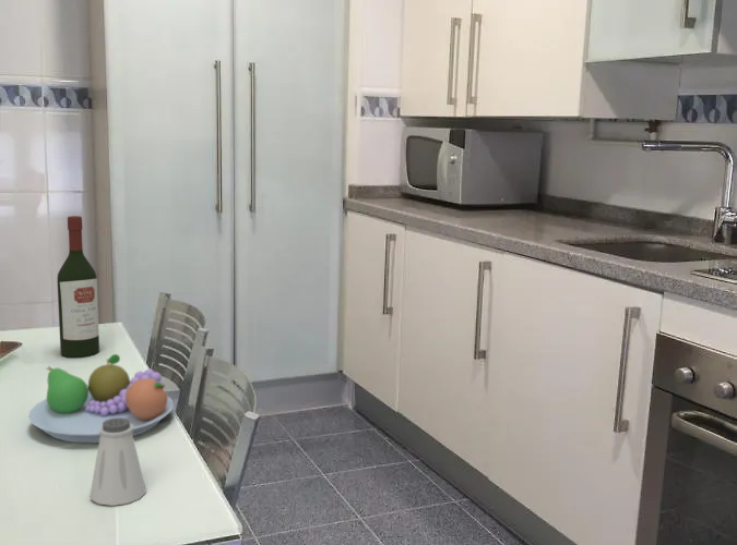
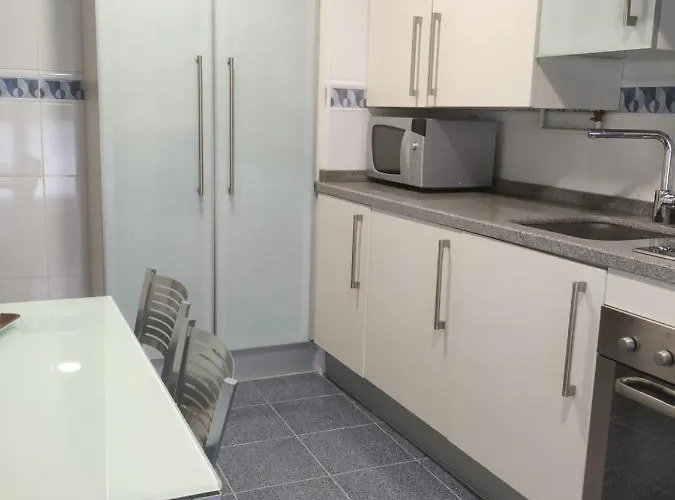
- saltshaker (117, 458)
- wine bottle (76, 286)
- fruit bowl (99, 393)
